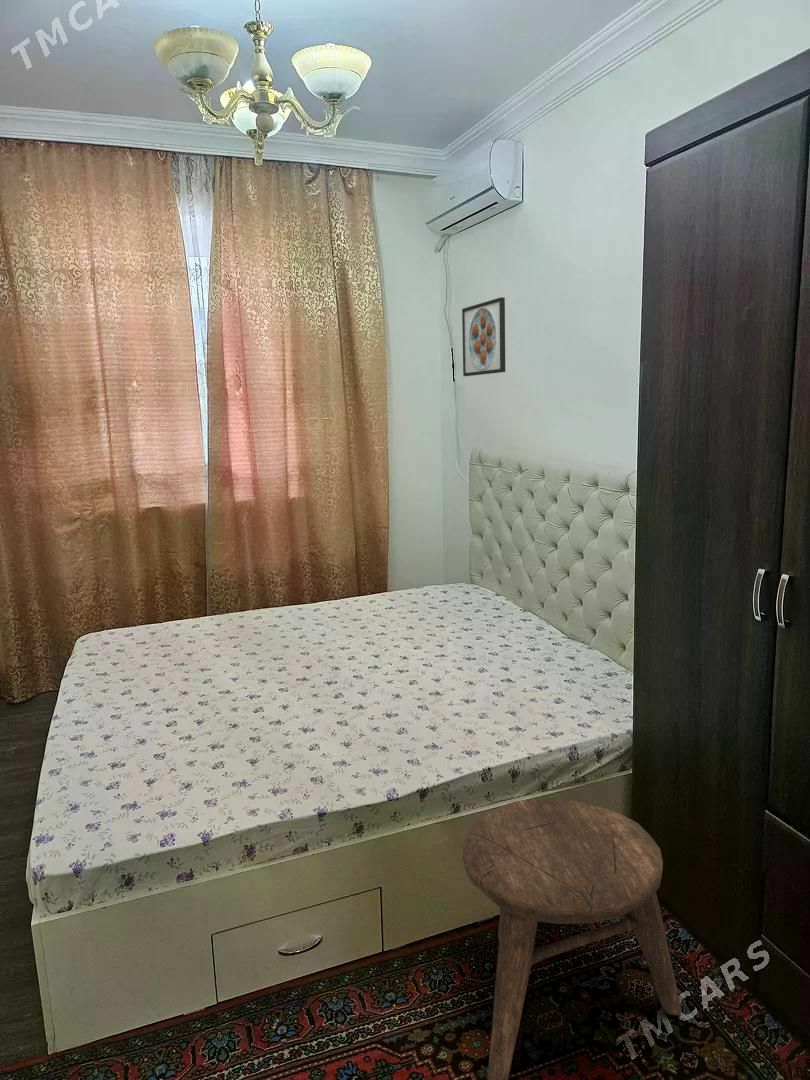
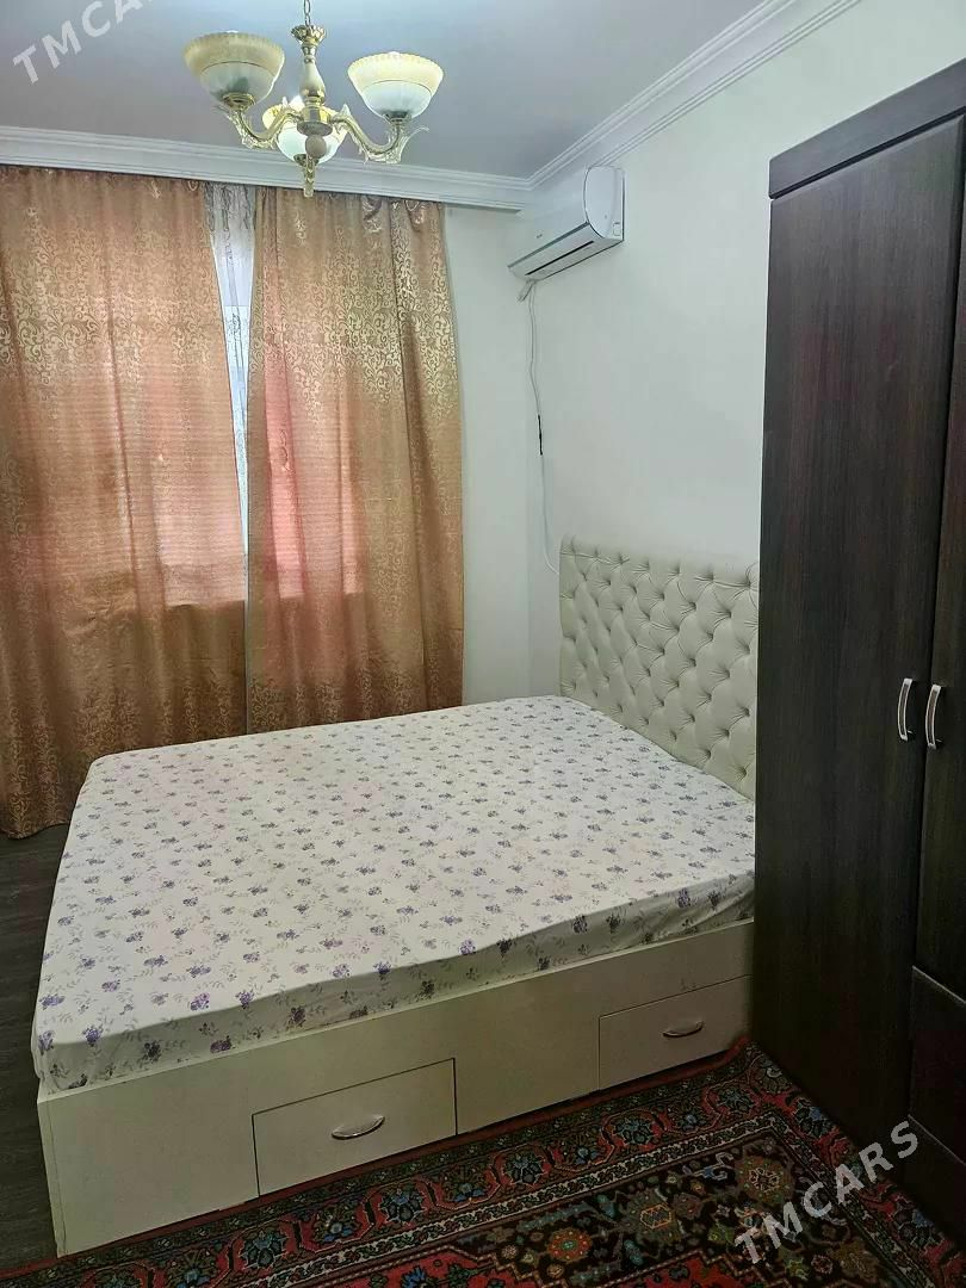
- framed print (482, 339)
- stool (554, 919)
